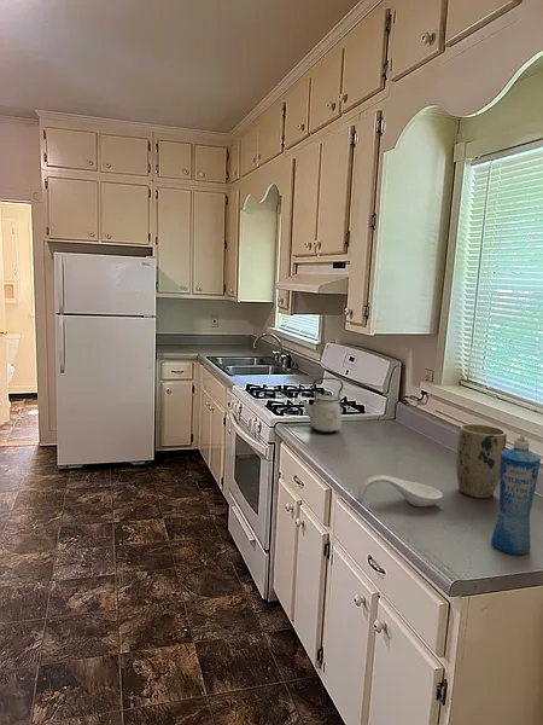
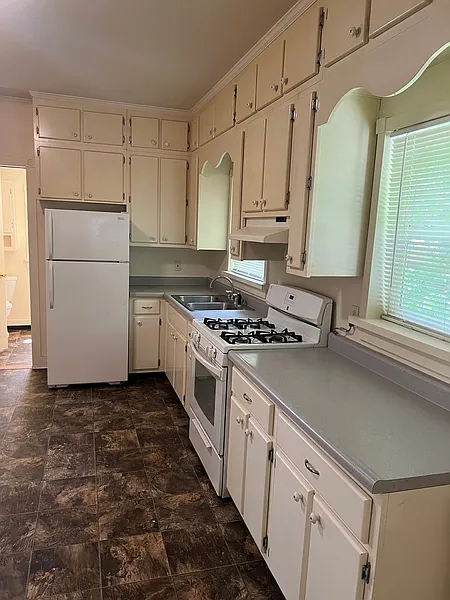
- squeeze bottle (515, 492)
- kettle (320, 404)
- spoon rest (401, 489)
- plant pot (479, 460)
